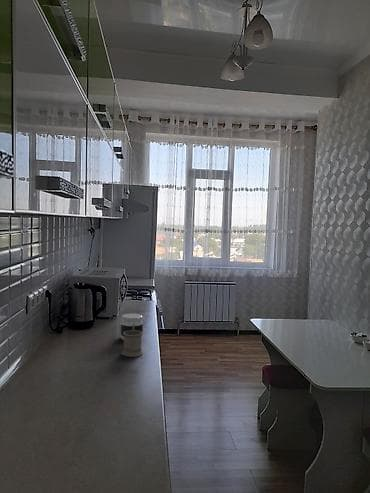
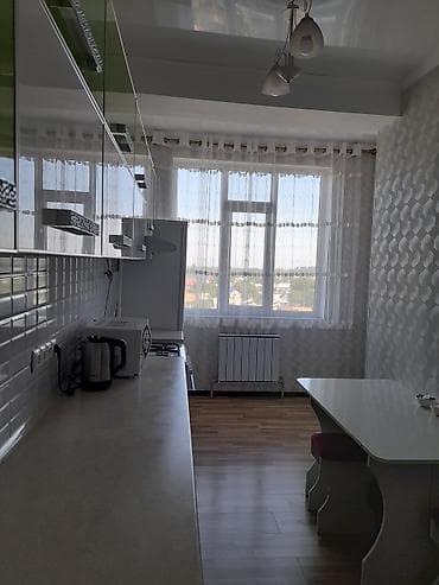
- jar (131, 326)
- mug (132, 339)
